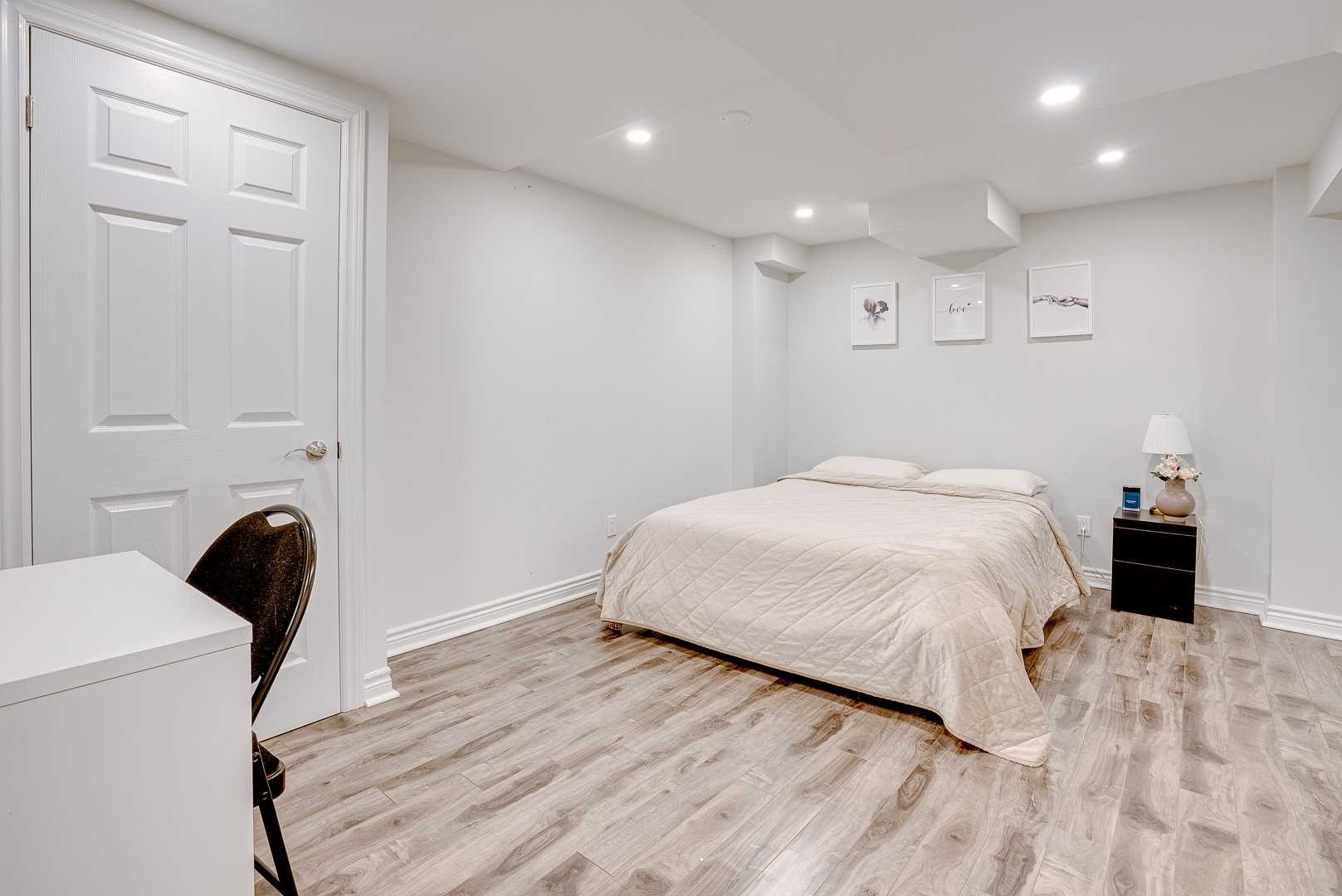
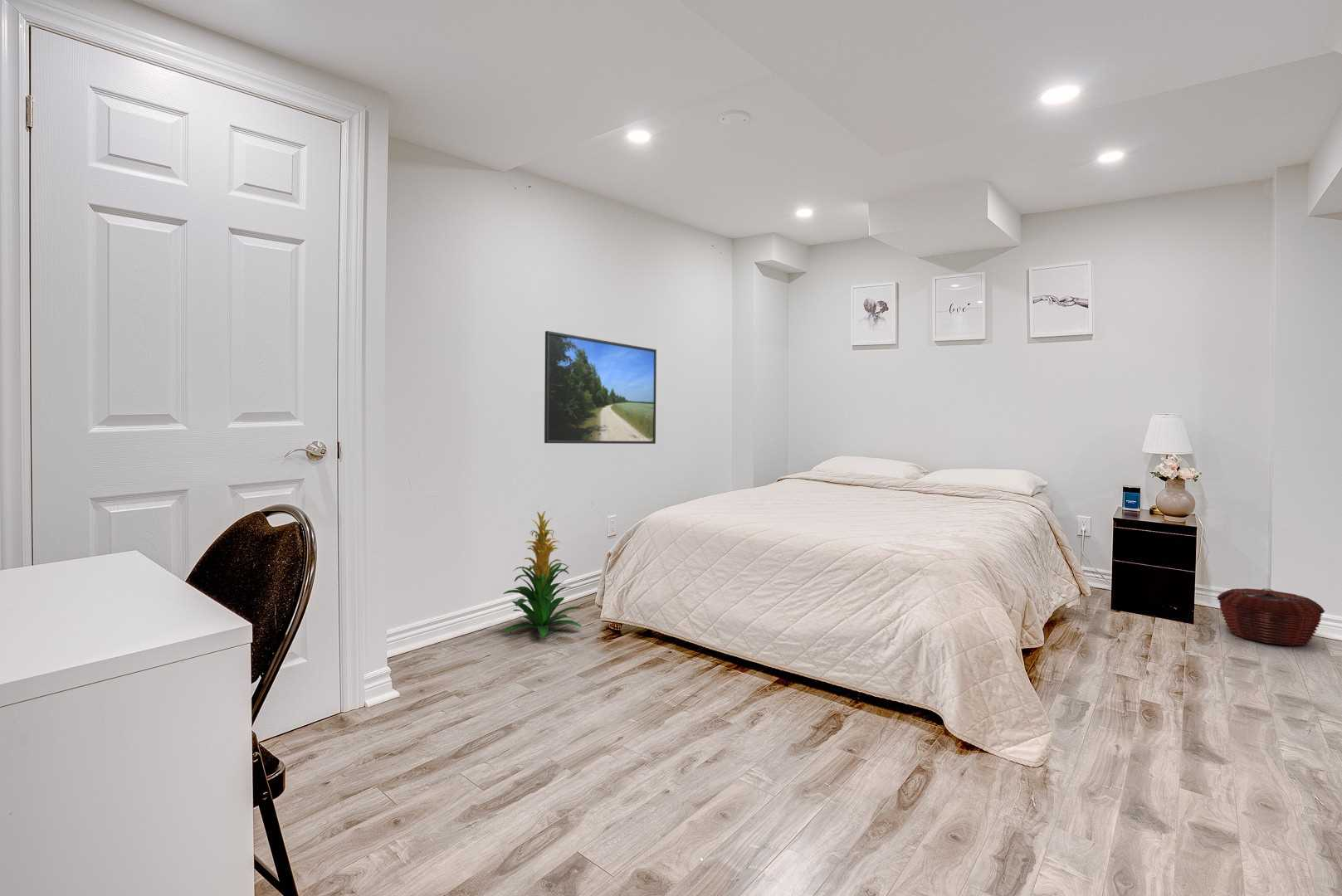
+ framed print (605, 392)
+ woven basket (1268, 612)
+ indoor plant (542, 570)
